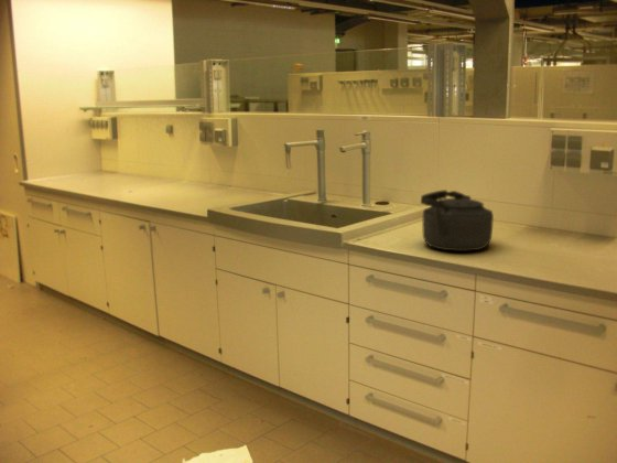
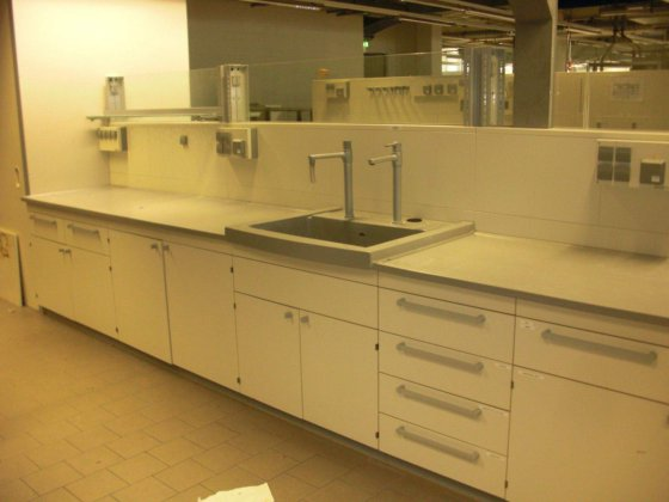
- kettle (455, 218)
